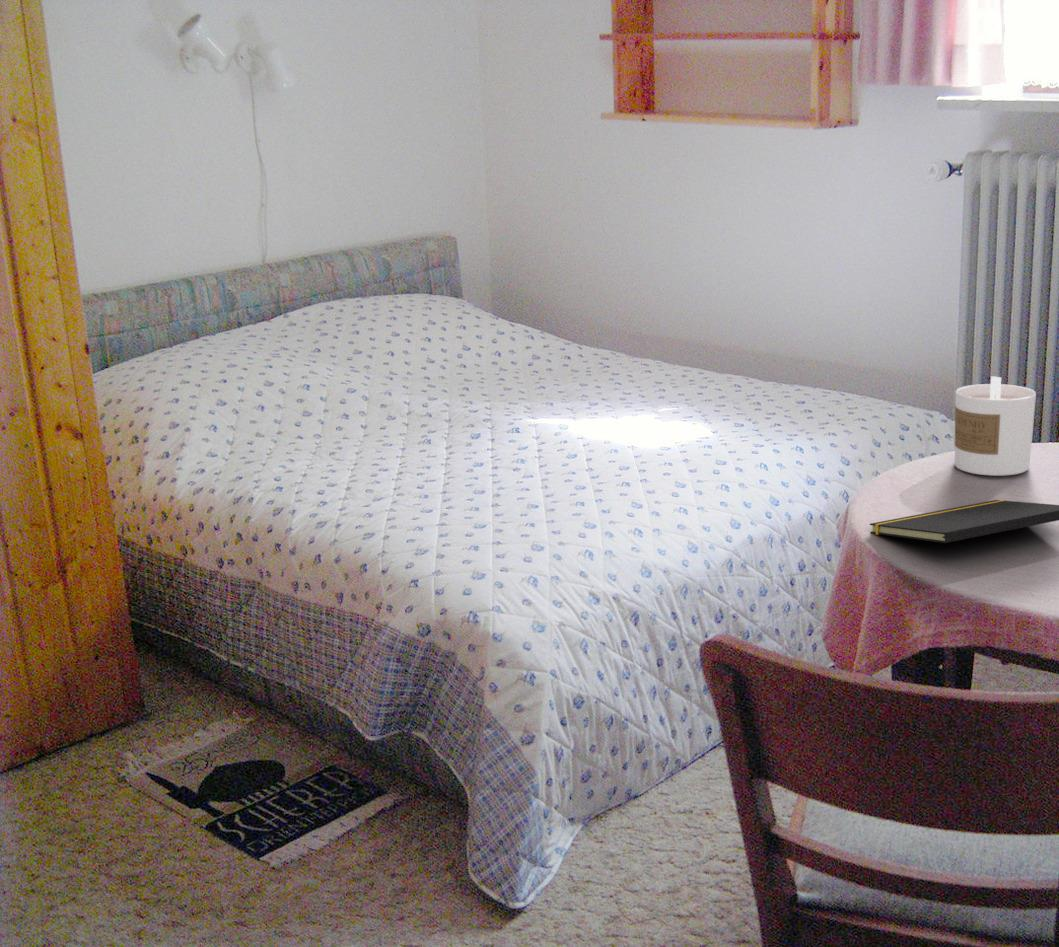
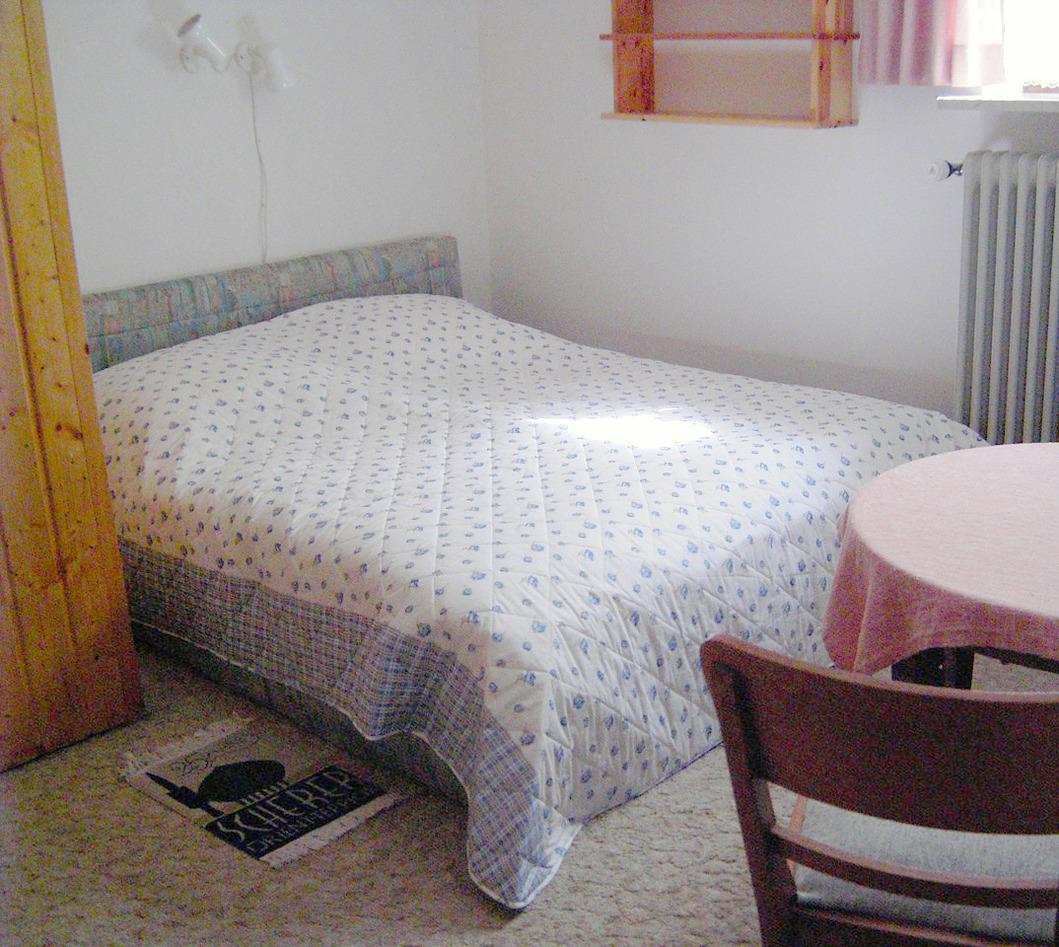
- candle (993, 422)
- notepad (972, 520)
